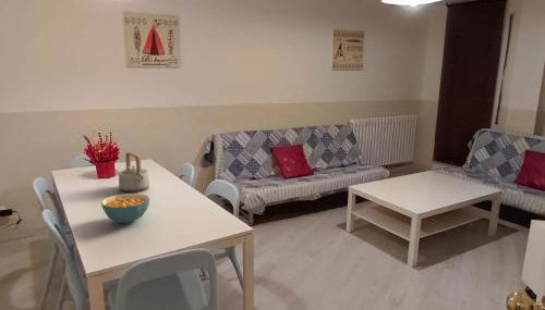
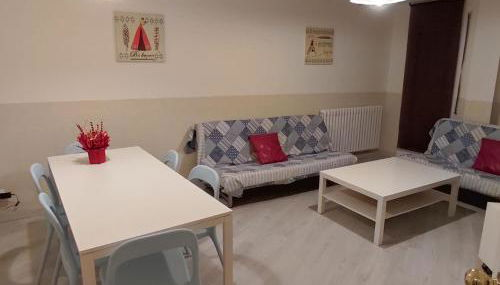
- teapot (134, 172)
- cereal bowl (125, 210)
